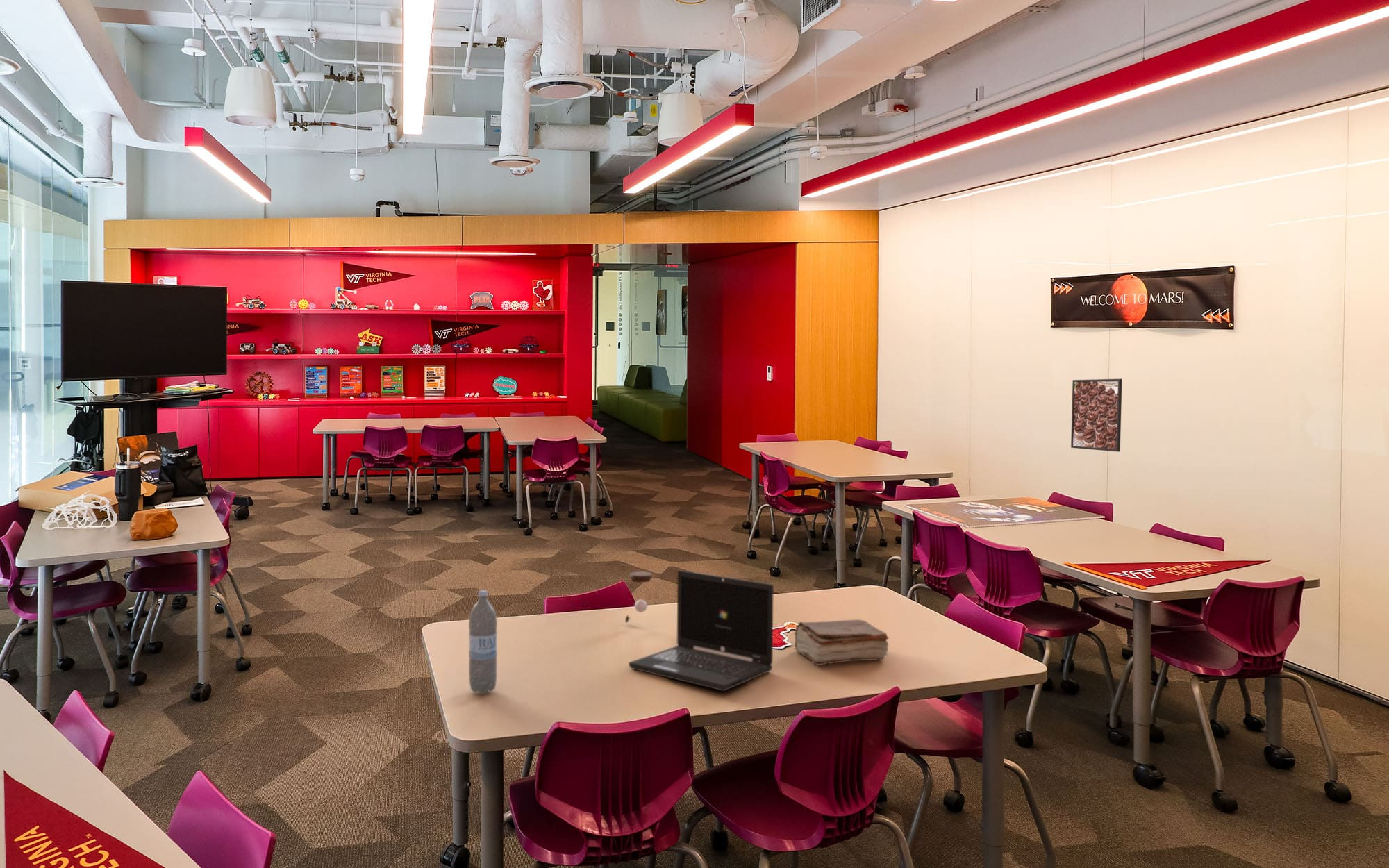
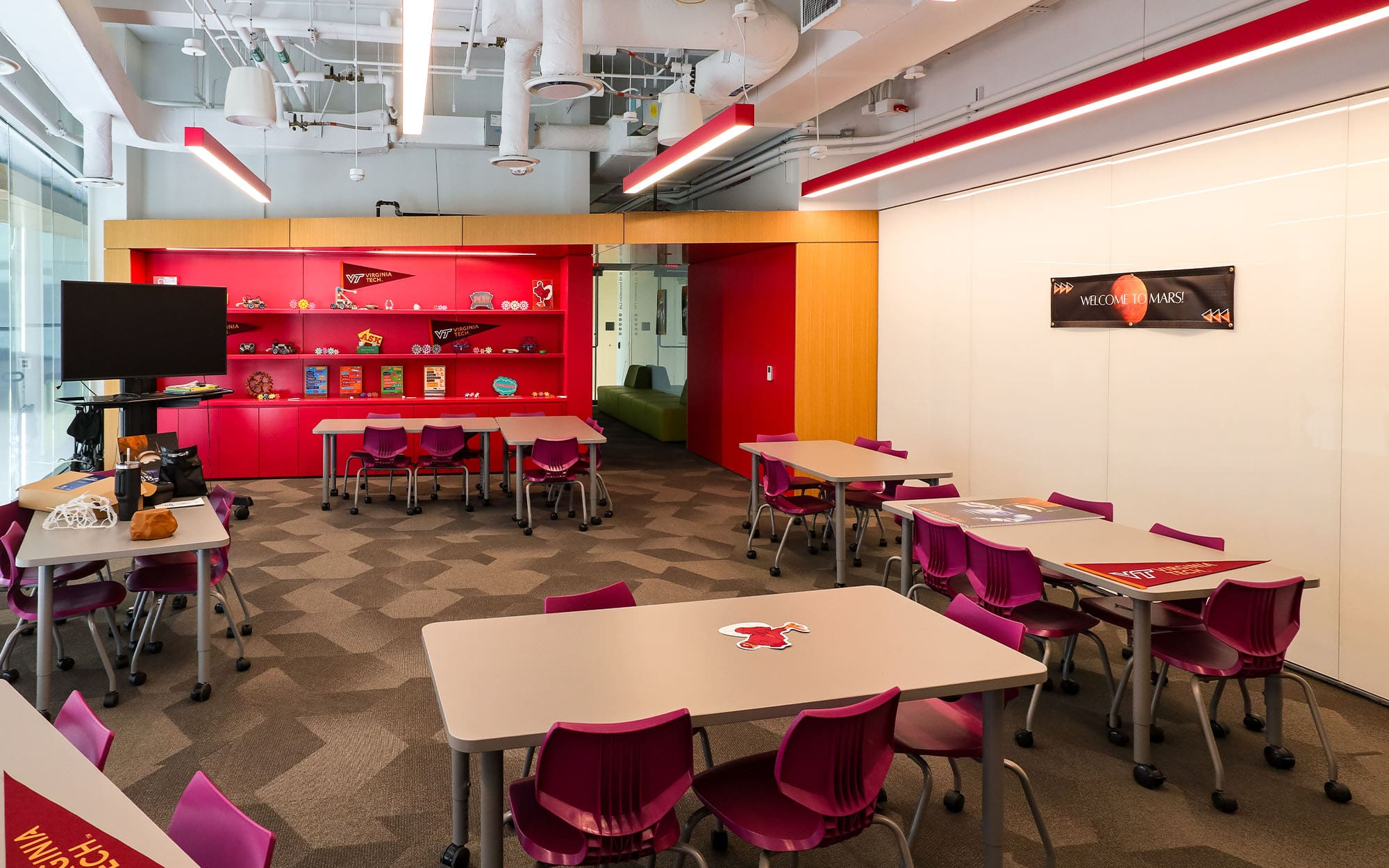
- water bottle (483, 641)
- book (840, 640)
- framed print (1095, 415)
- jar (640, 600)
- laptop (701, 626)
